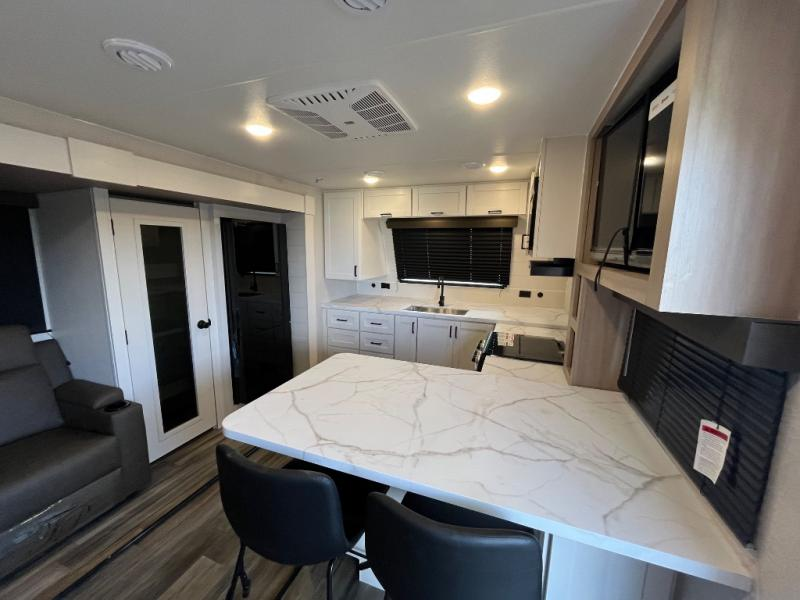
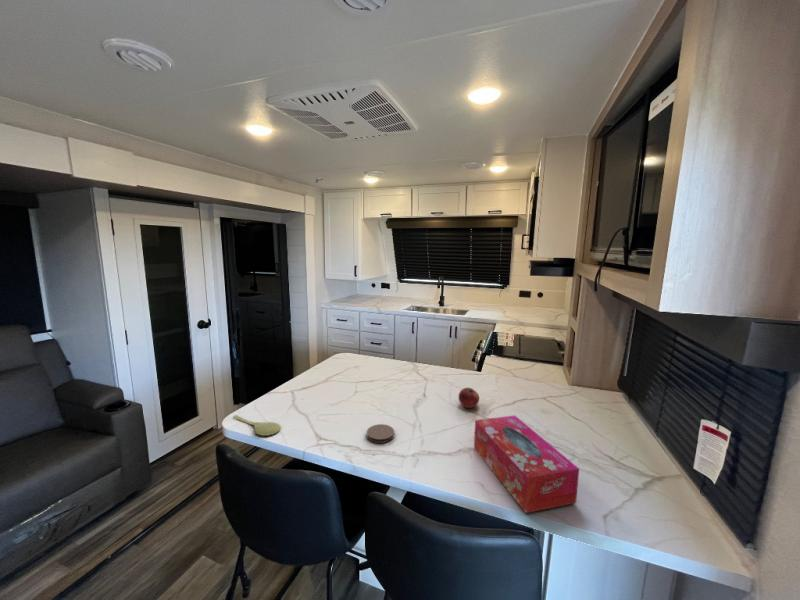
+ tissue box (519, 456)
+ coaster (380, 433)
+ spoon (254, 423)
+ fruit (468, 397)
